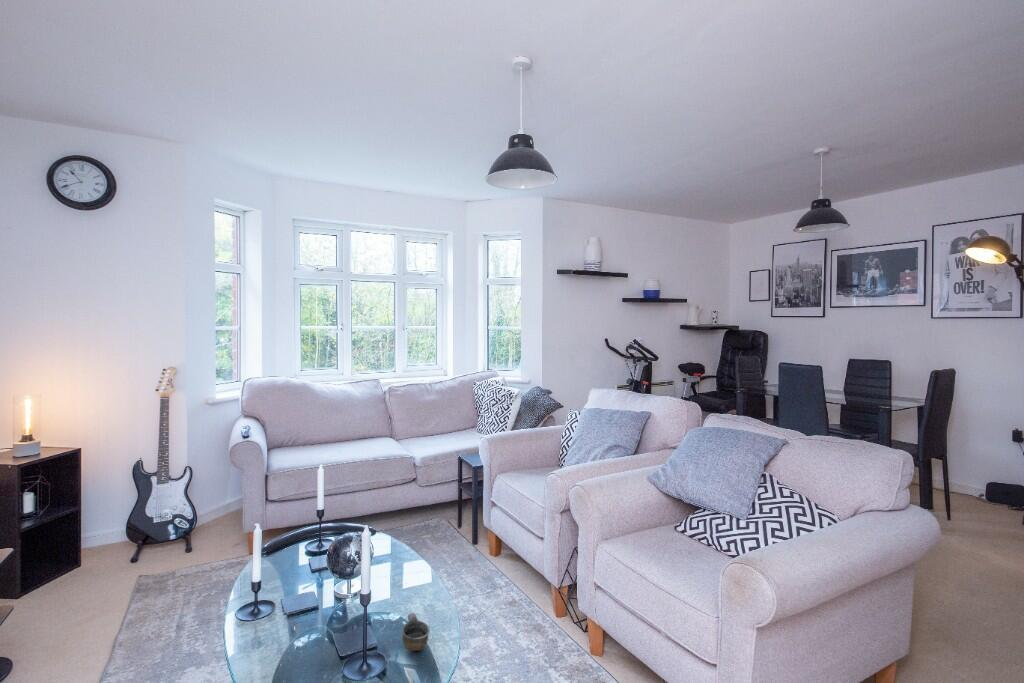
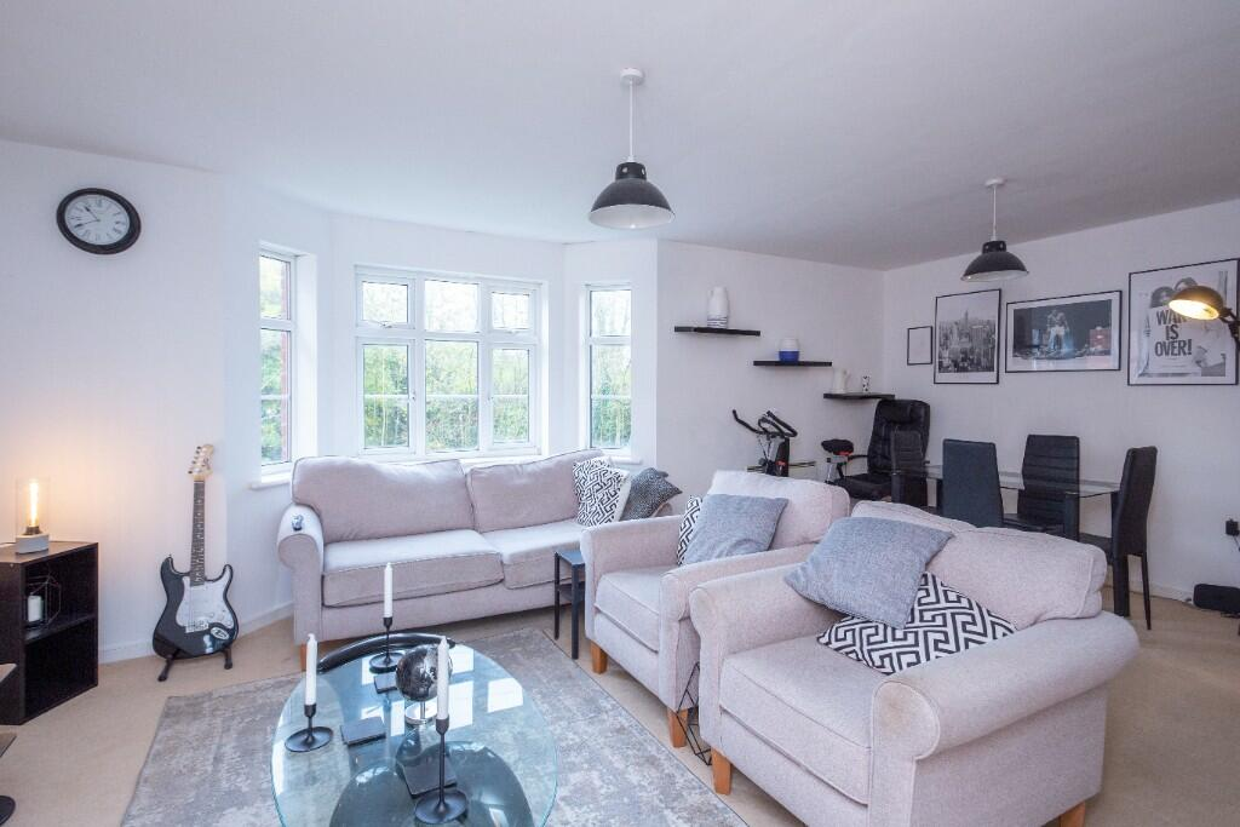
- cup (416, 633)
